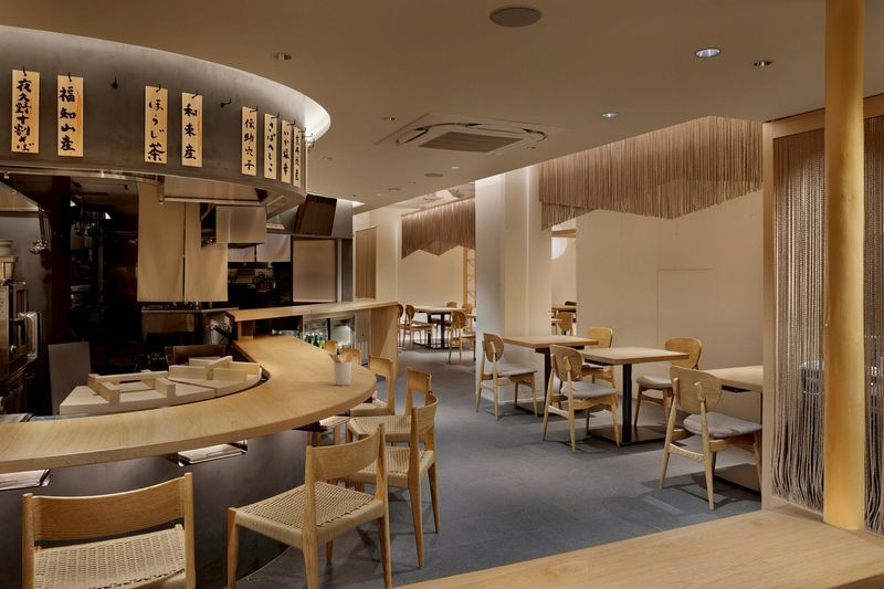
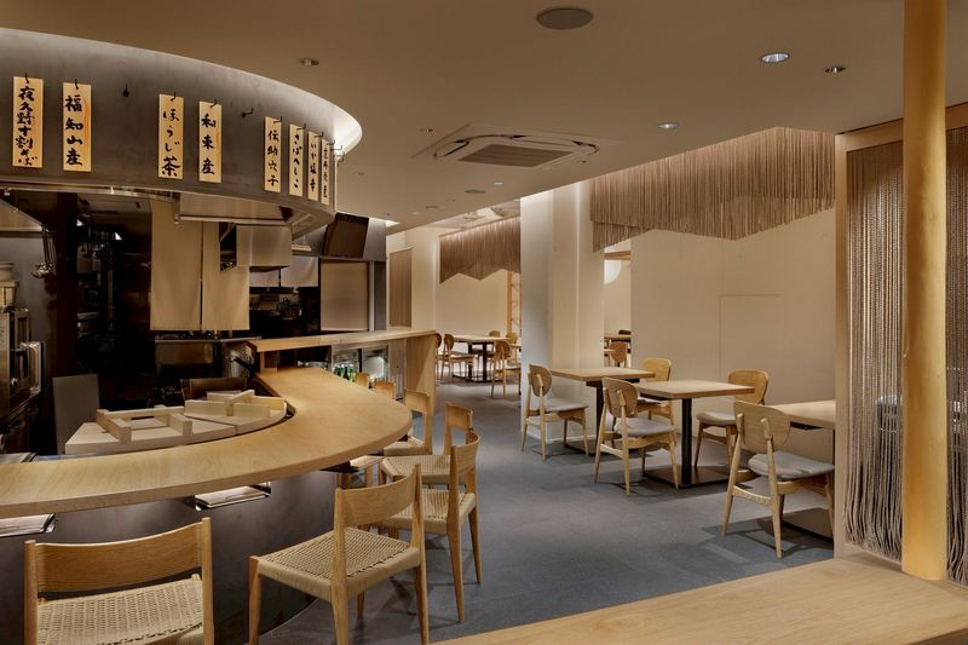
- utensil holder (339, 367)
